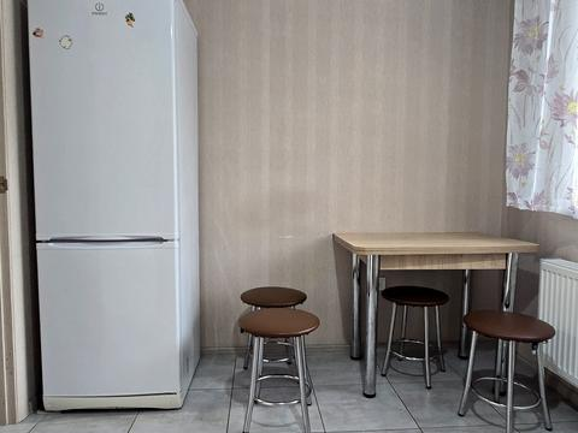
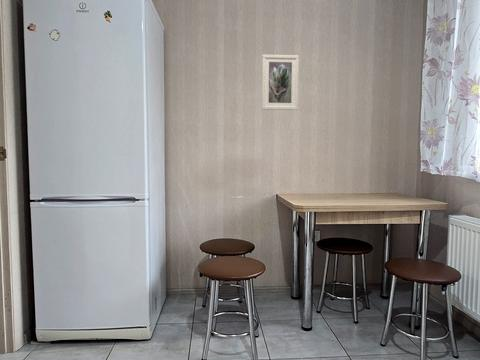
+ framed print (280, 82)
